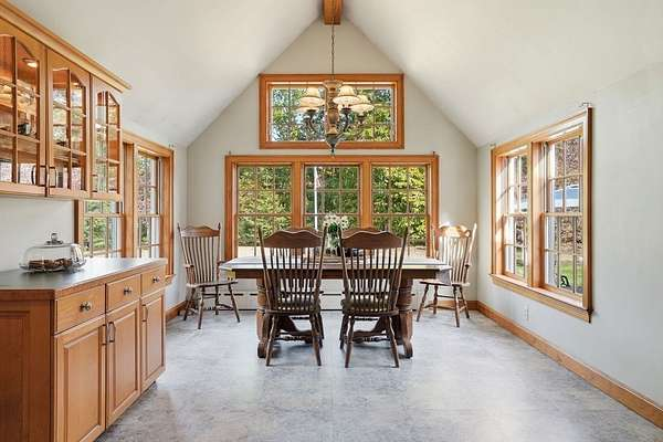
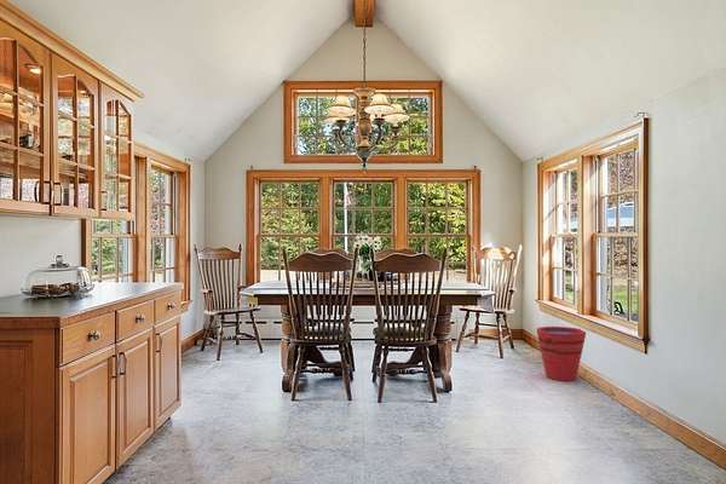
+ bucket (560, 353)
